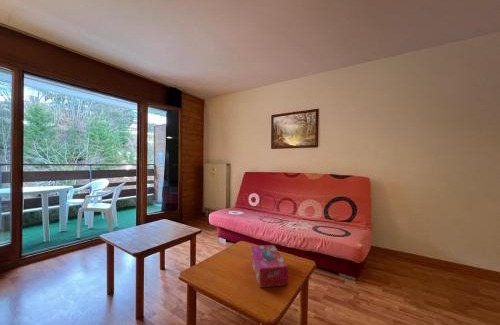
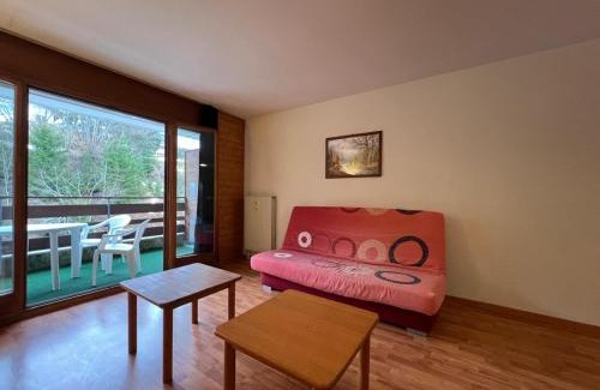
- tissue box (267, 263)
